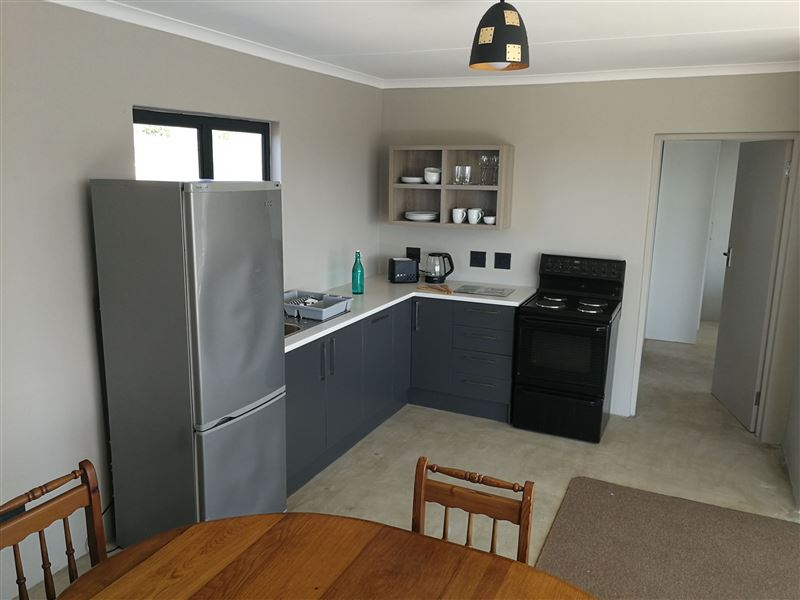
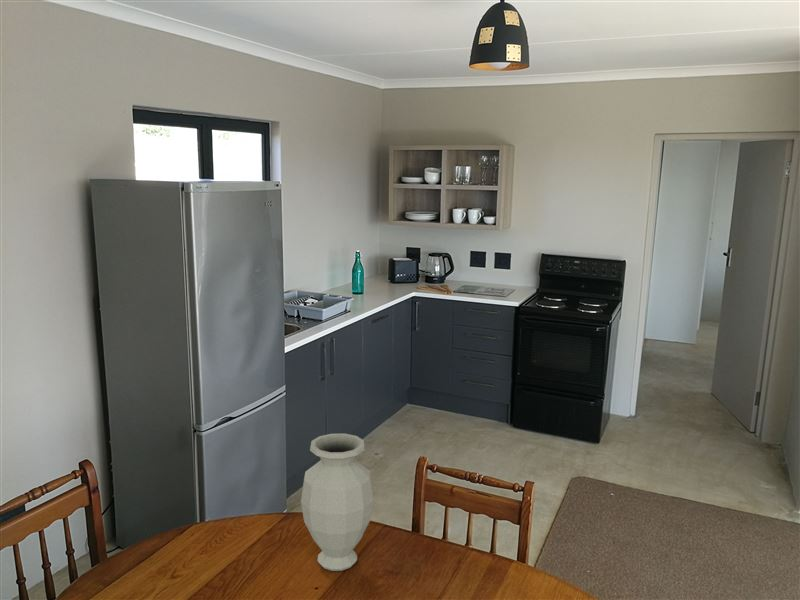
+ vase (337, 503)
